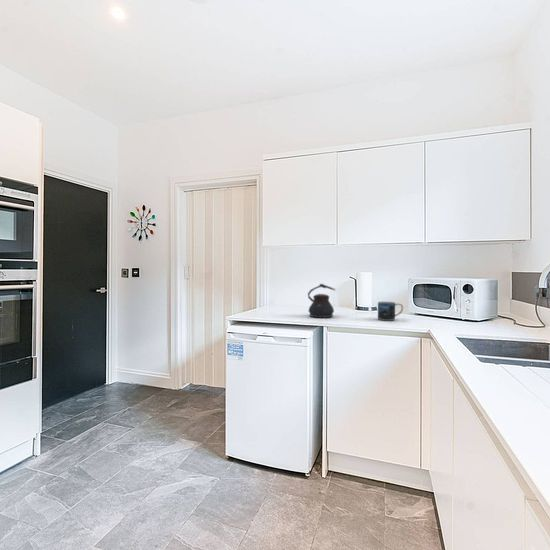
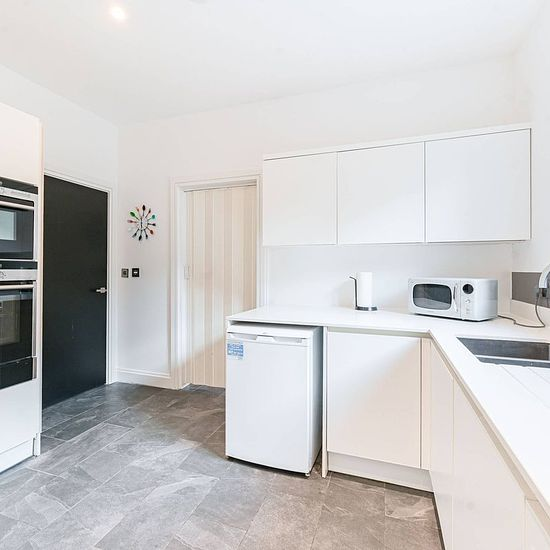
- mug (390, 310)
- teapot (320, 299)
